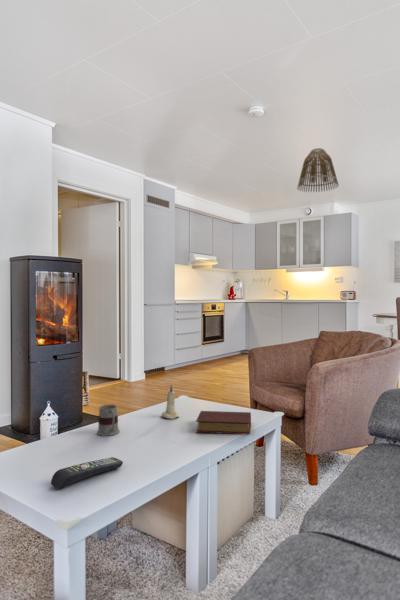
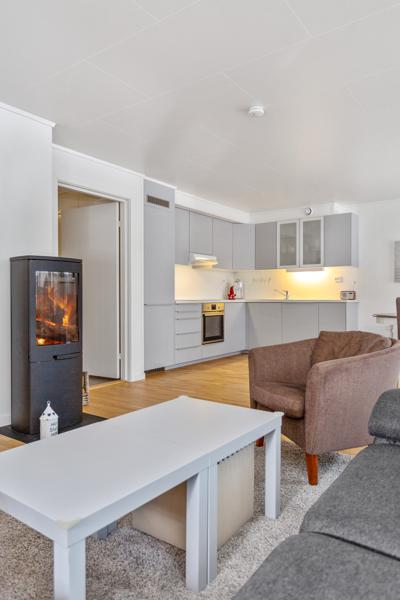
- lamp shade (318, 168)
- candle (169, 400)
- book (224, 421)
- mug (109, 420)
- remote control (88, 469)
